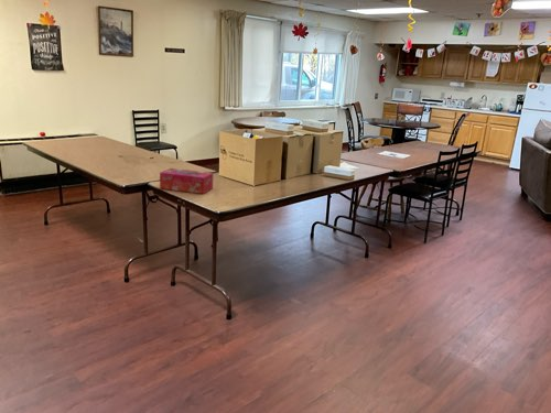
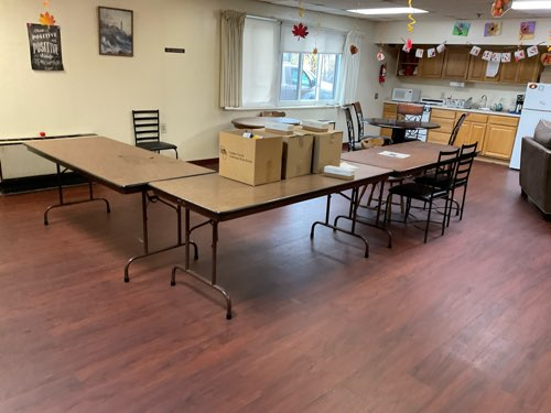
- tissue box (186, 180)
